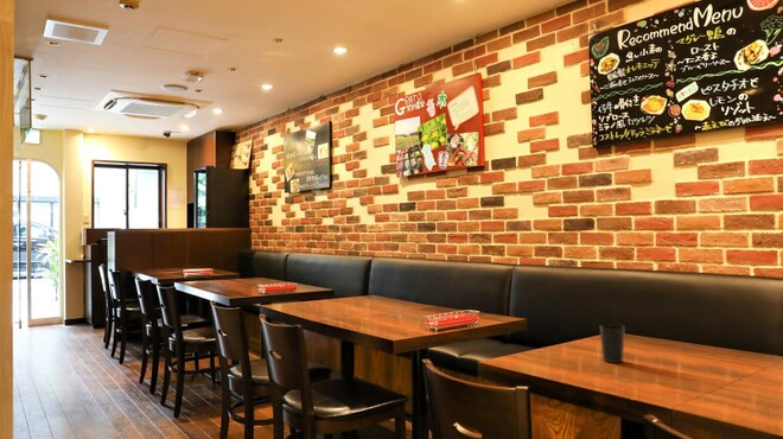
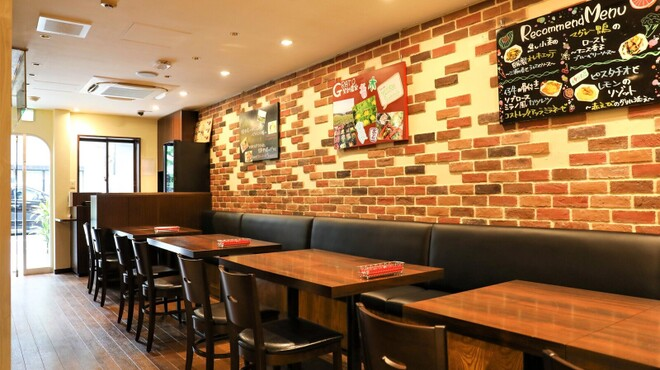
- cup (612, 343)
